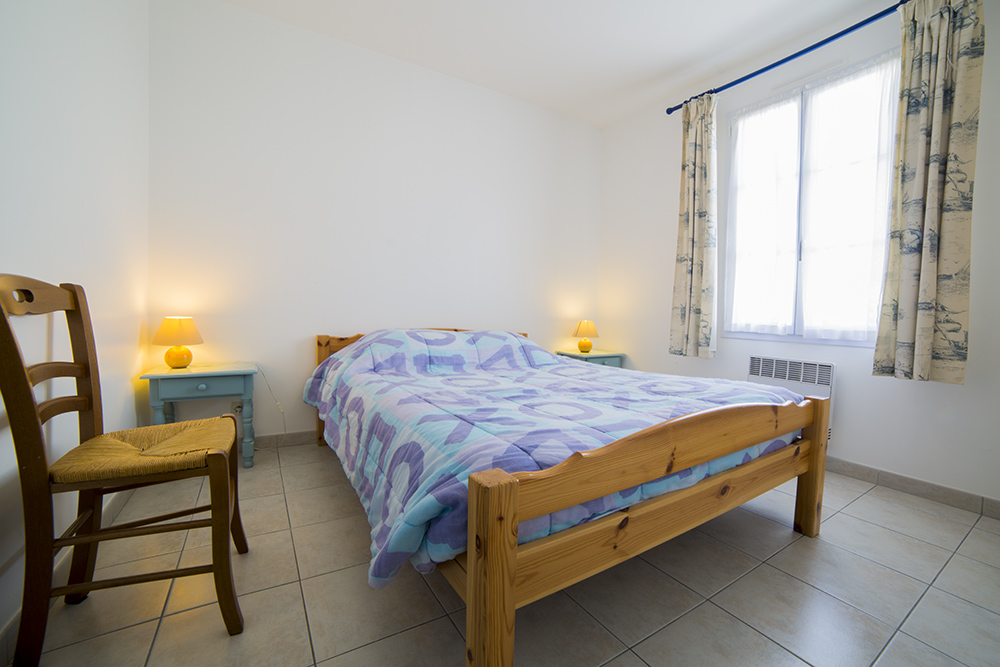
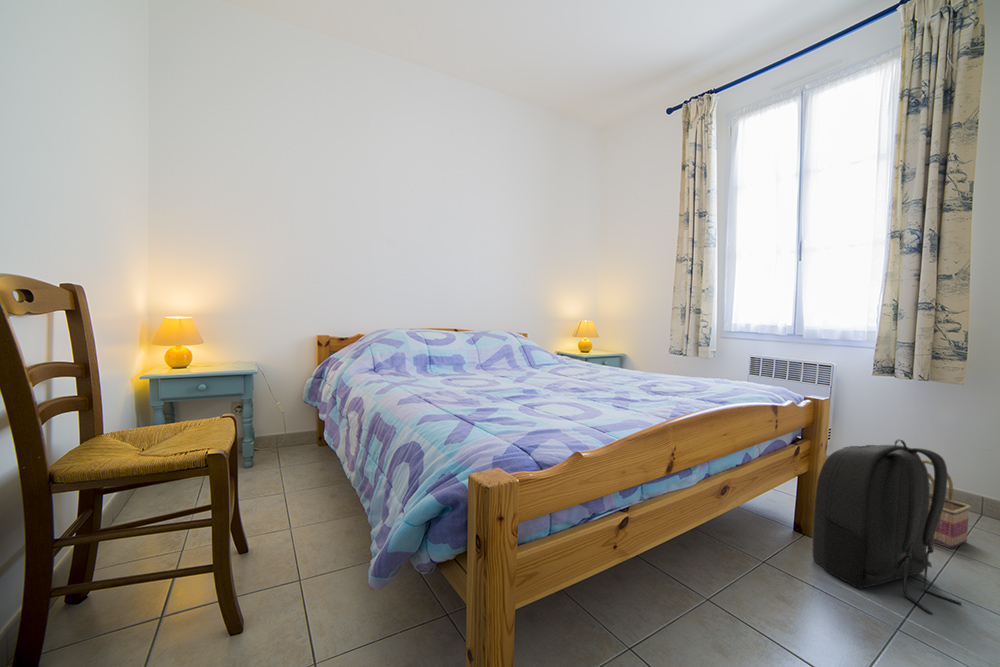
+ basket (929, 498)
+ backpack (886, 508)
